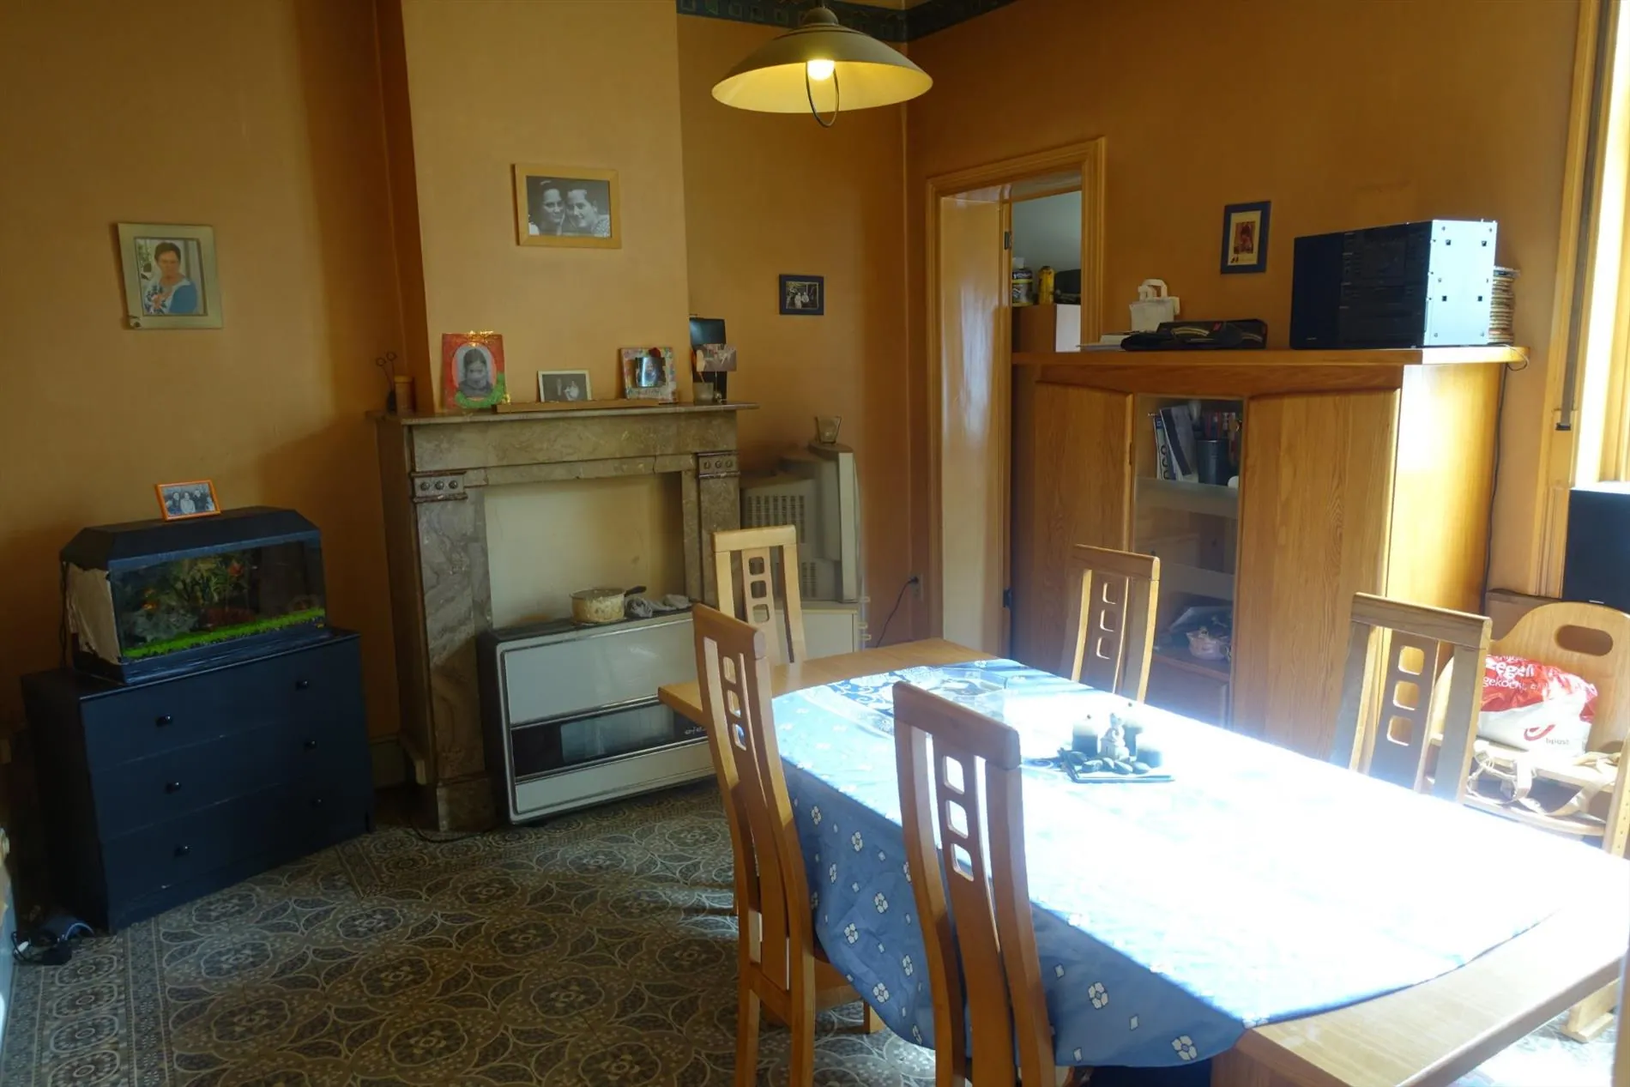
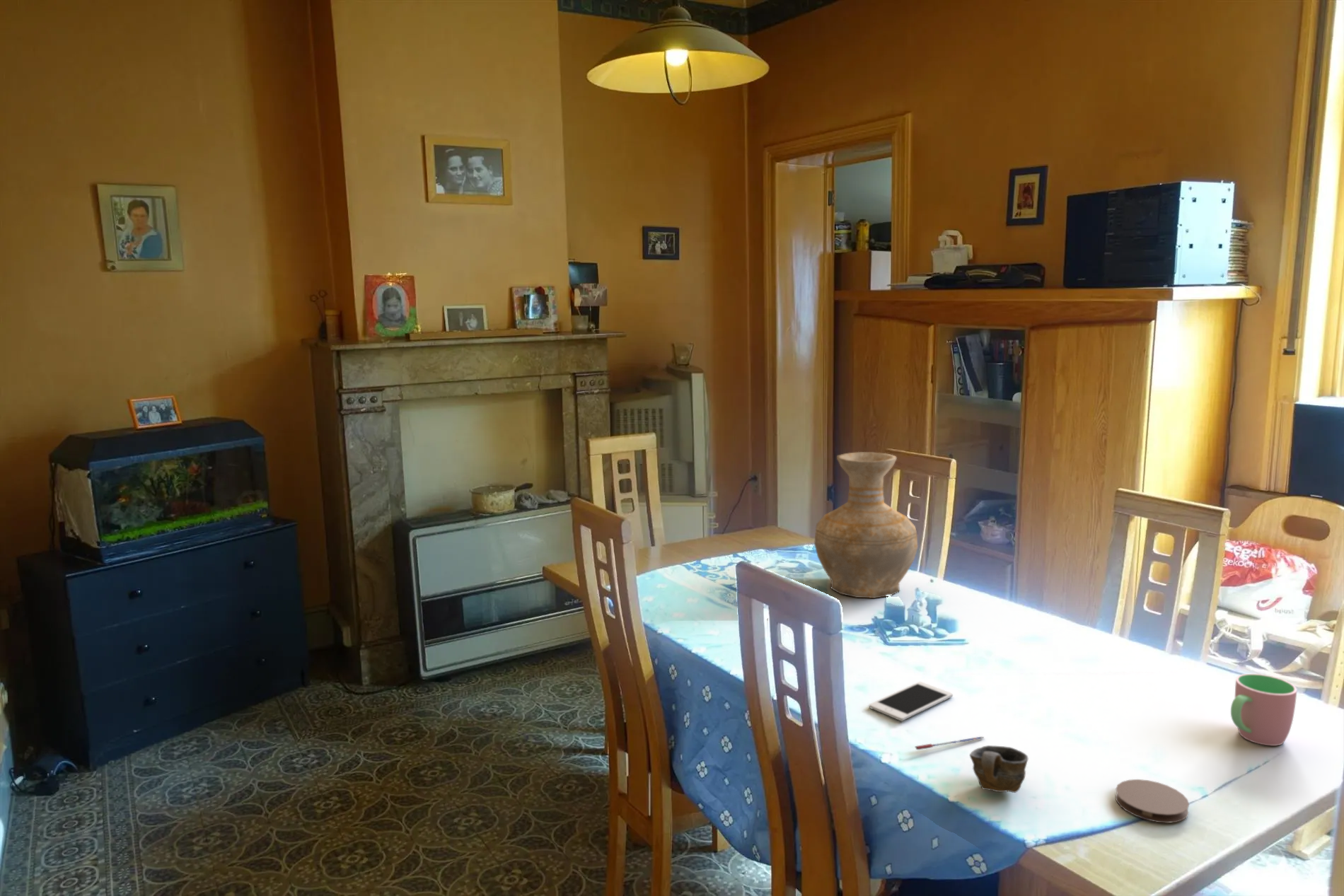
+ cup (995, 765)
+ pen (950, 742)
+ cup (1257, 711)
+ vase (865, 523)
+ coaster (1152, 800)
+ cell phone (911, 700)
